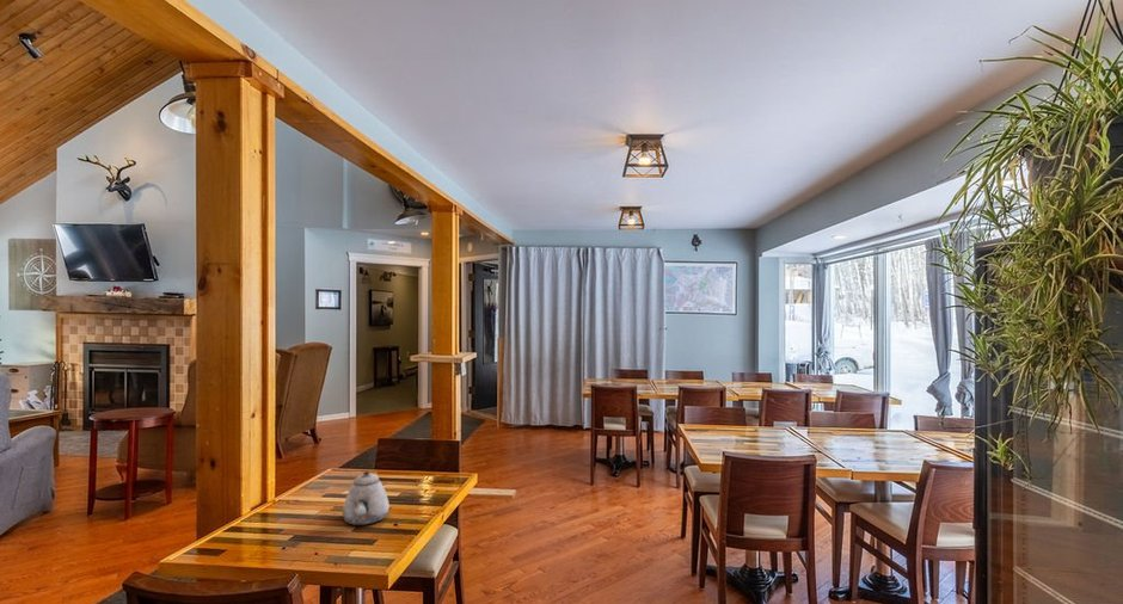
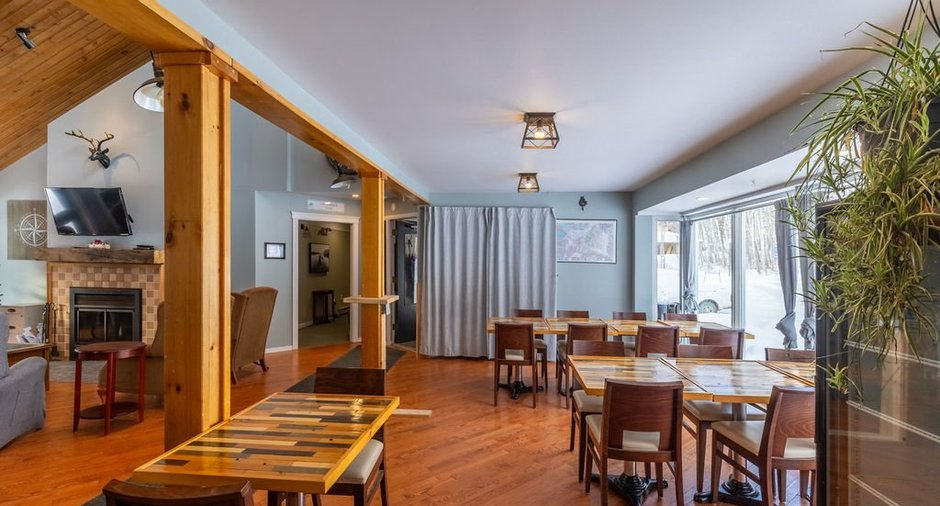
- teapot (364, 497)
